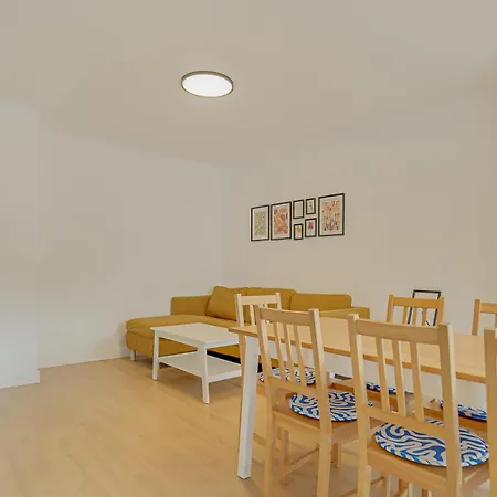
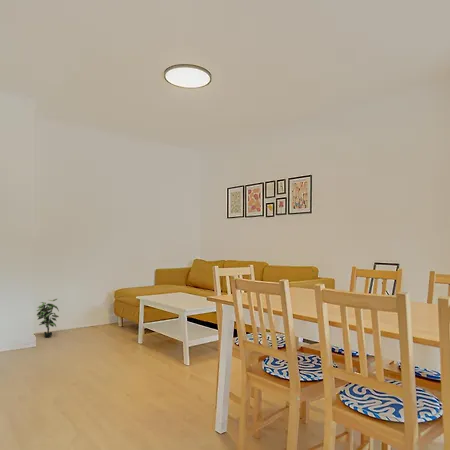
+ potted plant (47, 317)
